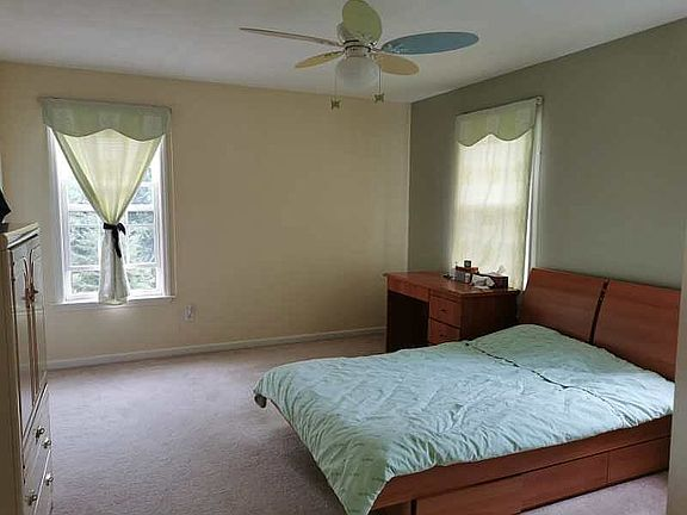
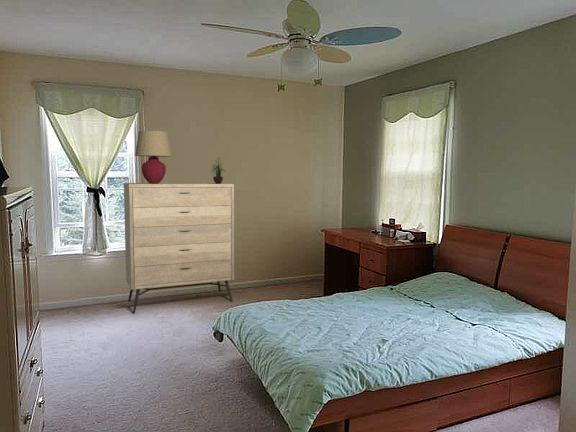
+ dresser (179, 243)
+ potted plant (217, 166)
+ table lamp (153, 157)
